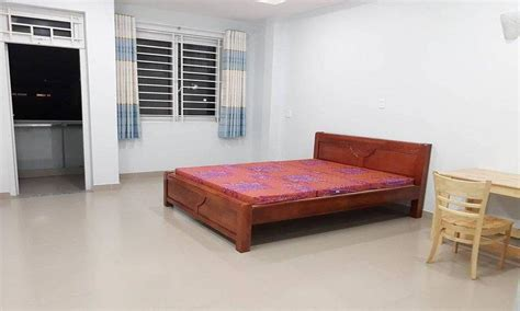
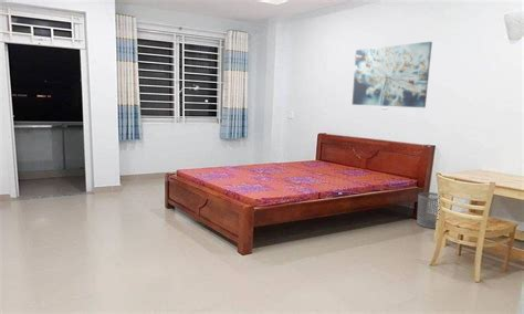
+ wall art (387, 76)
+ waste bin (430, 210)
